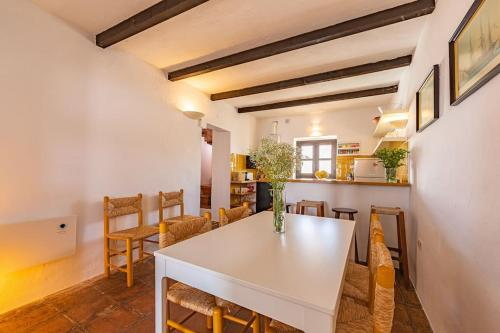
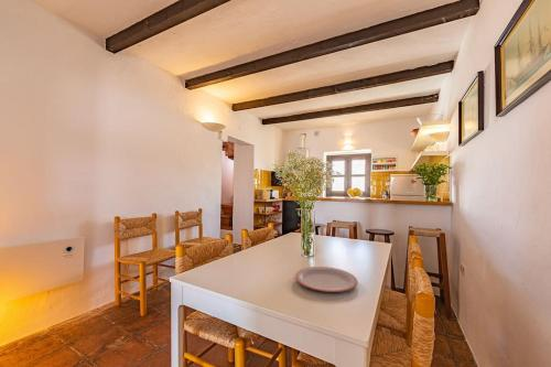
+ plate (325, 279)
